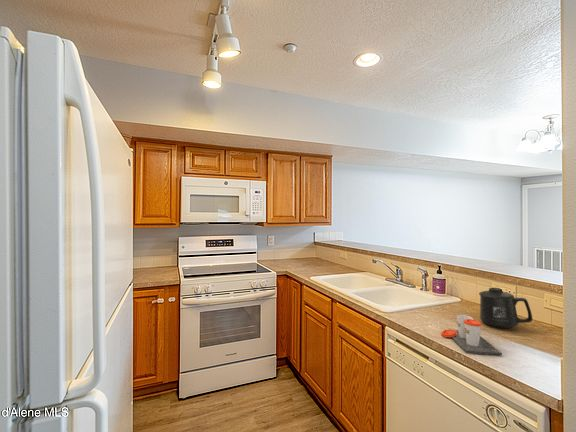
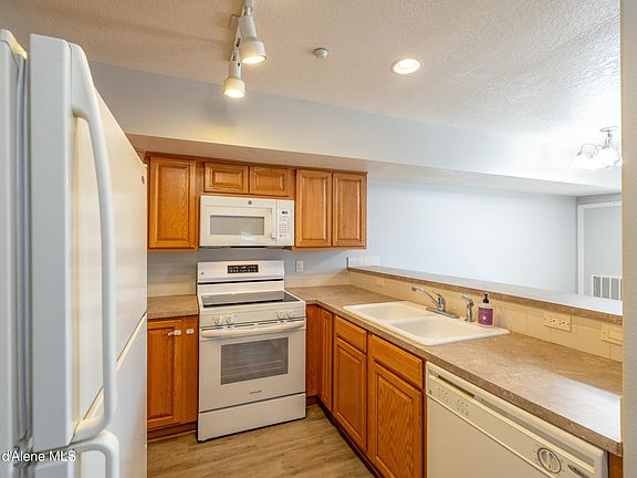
- mug (502, 306)
- cup (466, 329)
